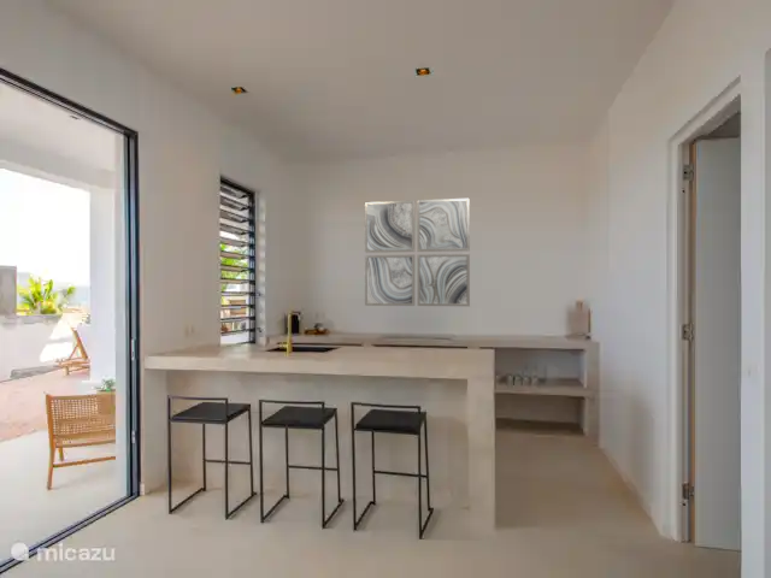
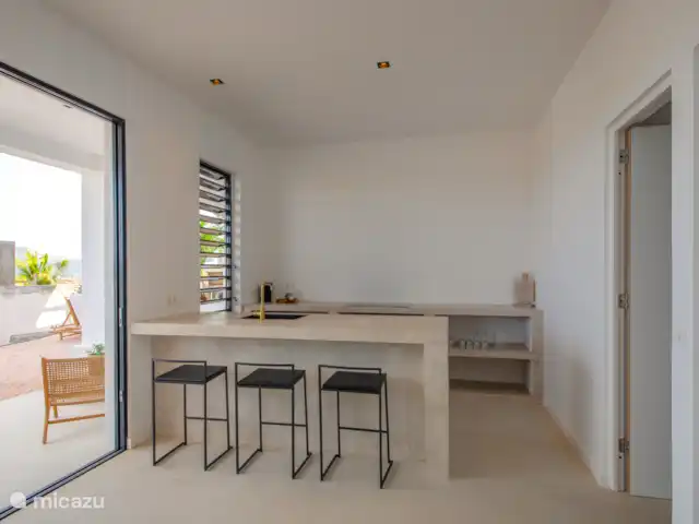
- wall art (417, 254)
